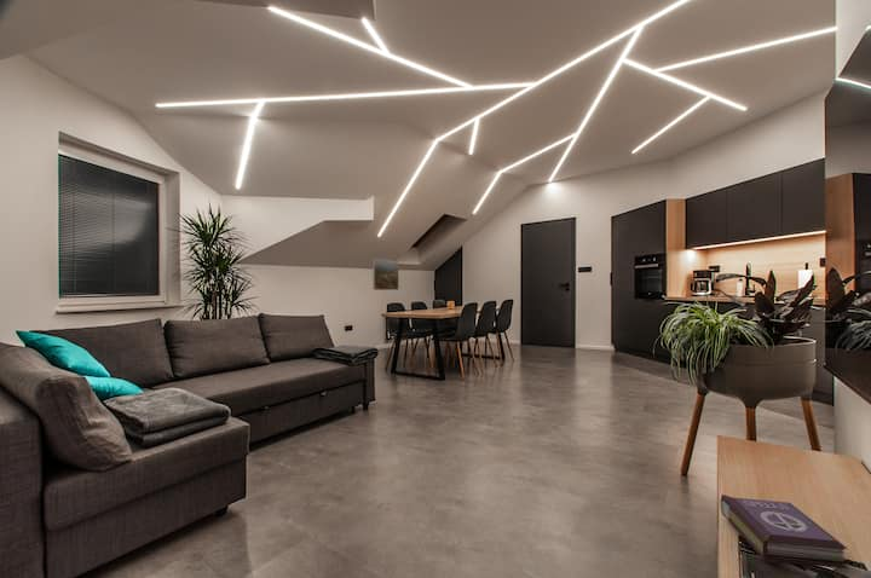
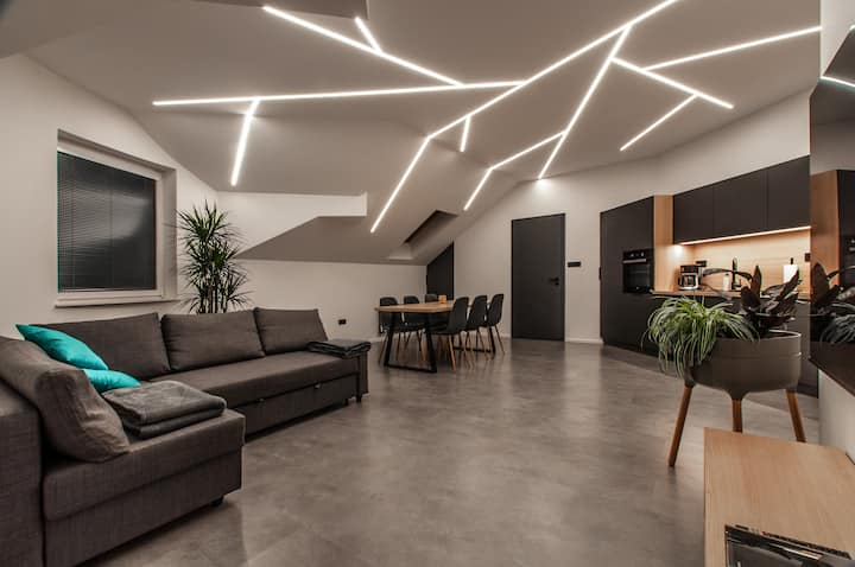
- book (777, 527)
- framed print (386, 274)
